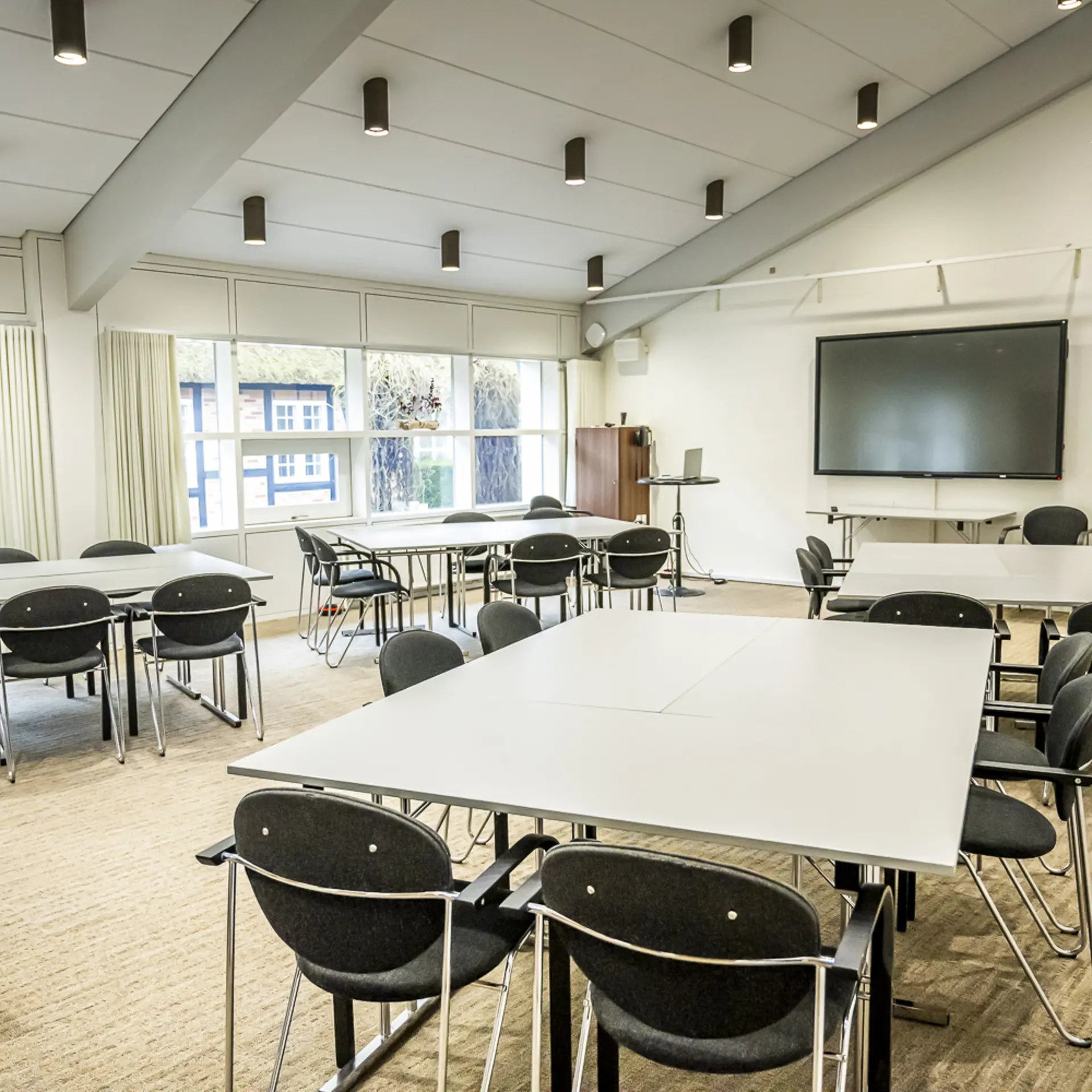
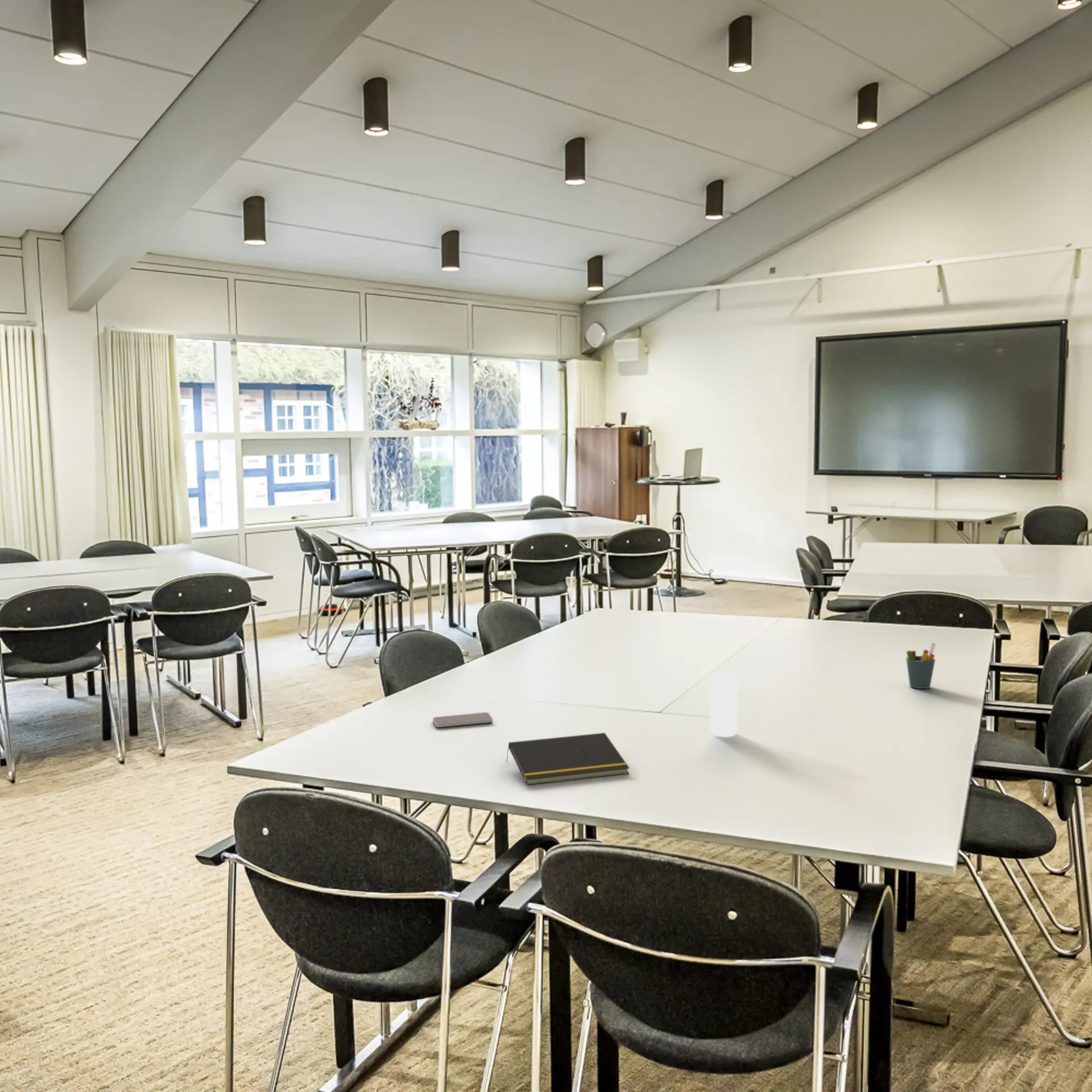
+ pen holder (920, 665)
+ notepad (568, 757)
+ smartphone (462, 719)
+ drinking glass (723, 705)
